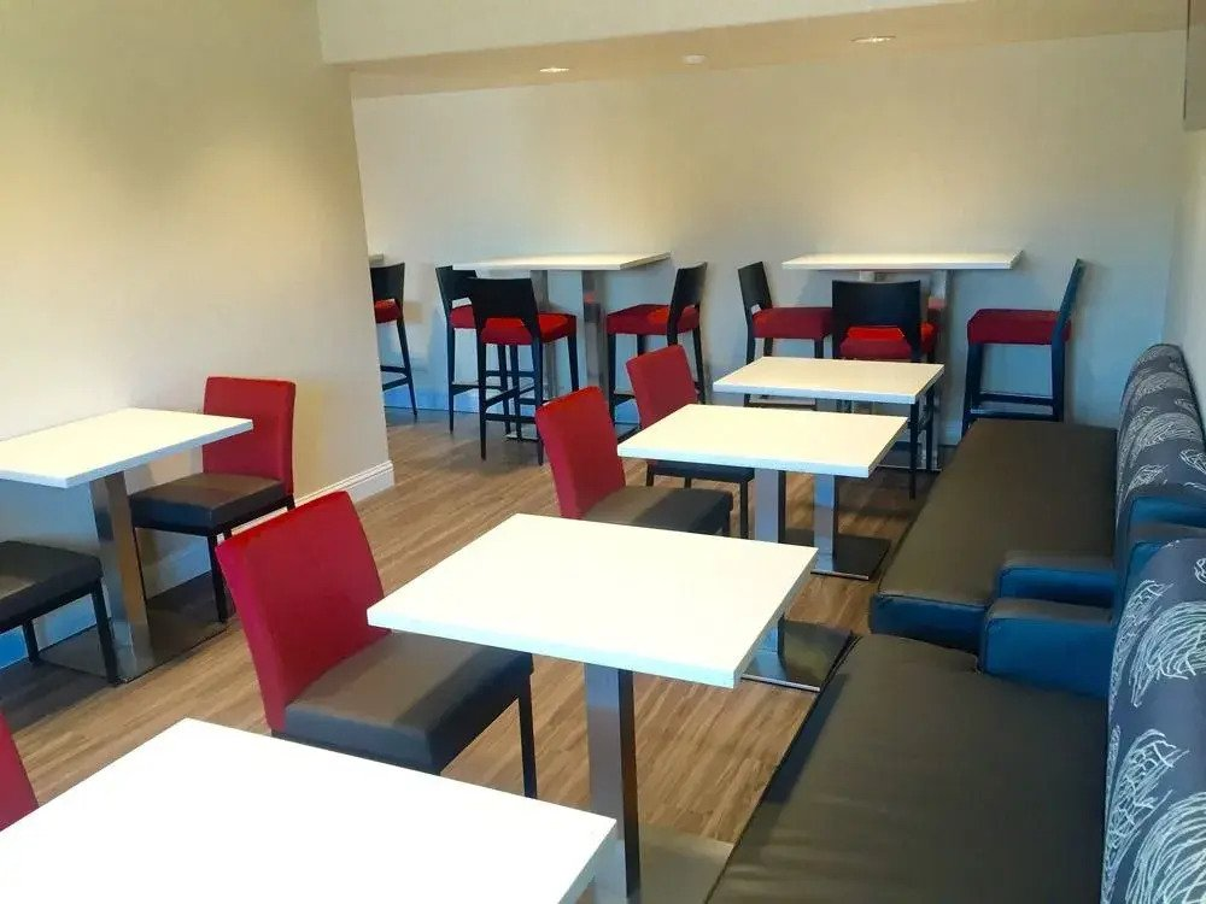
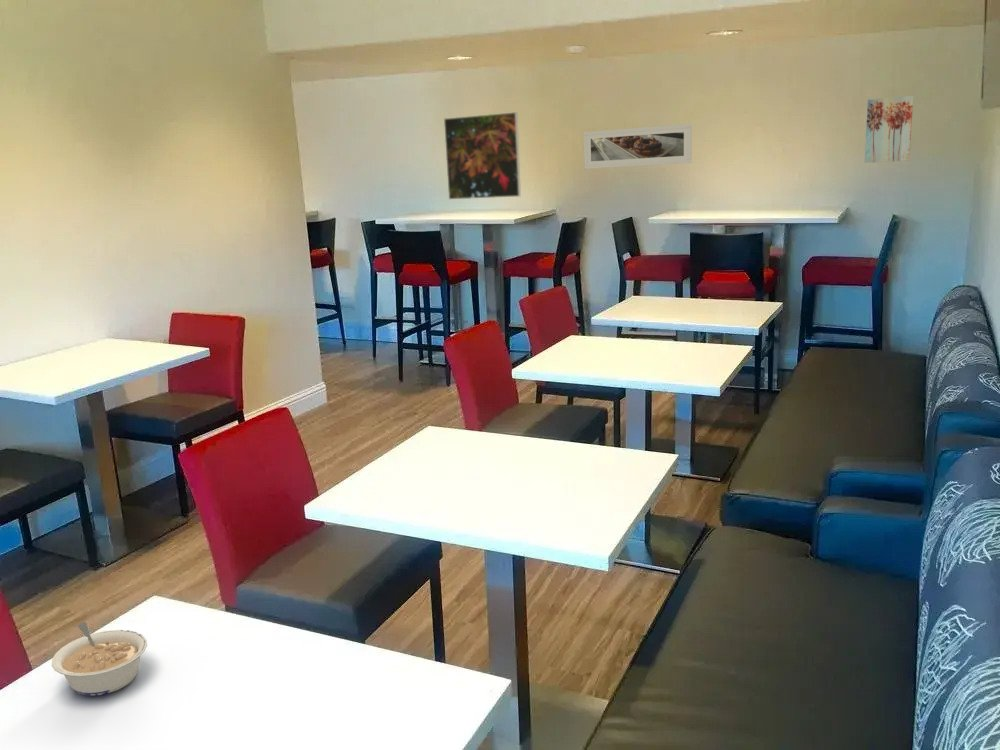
+ legume (98, 662)
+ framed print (636, 147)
+ wall art (888, 130)
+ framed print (482, 157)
